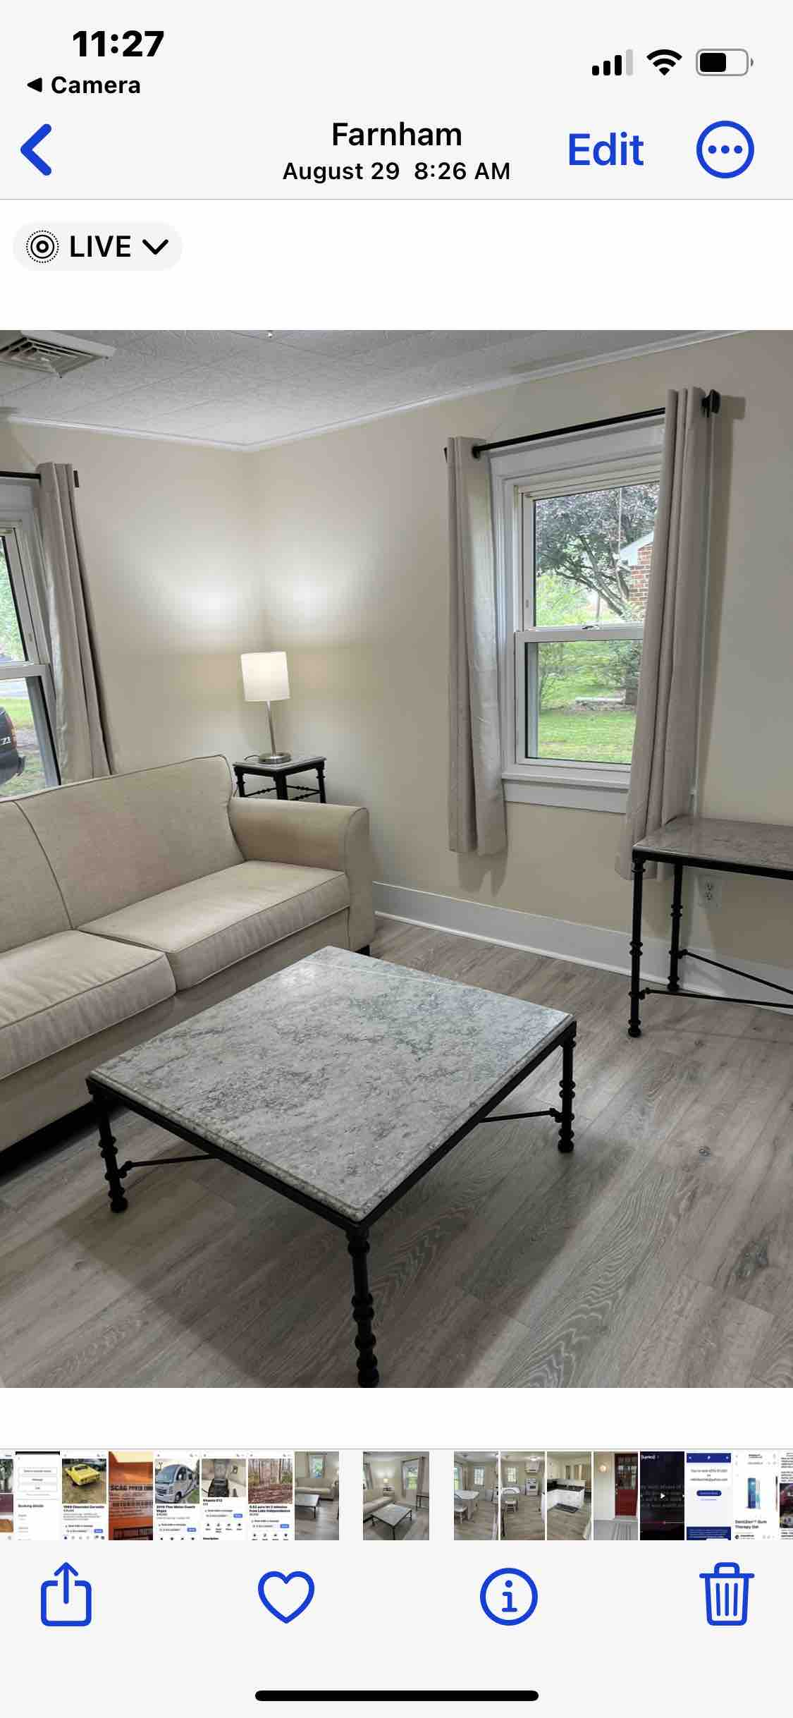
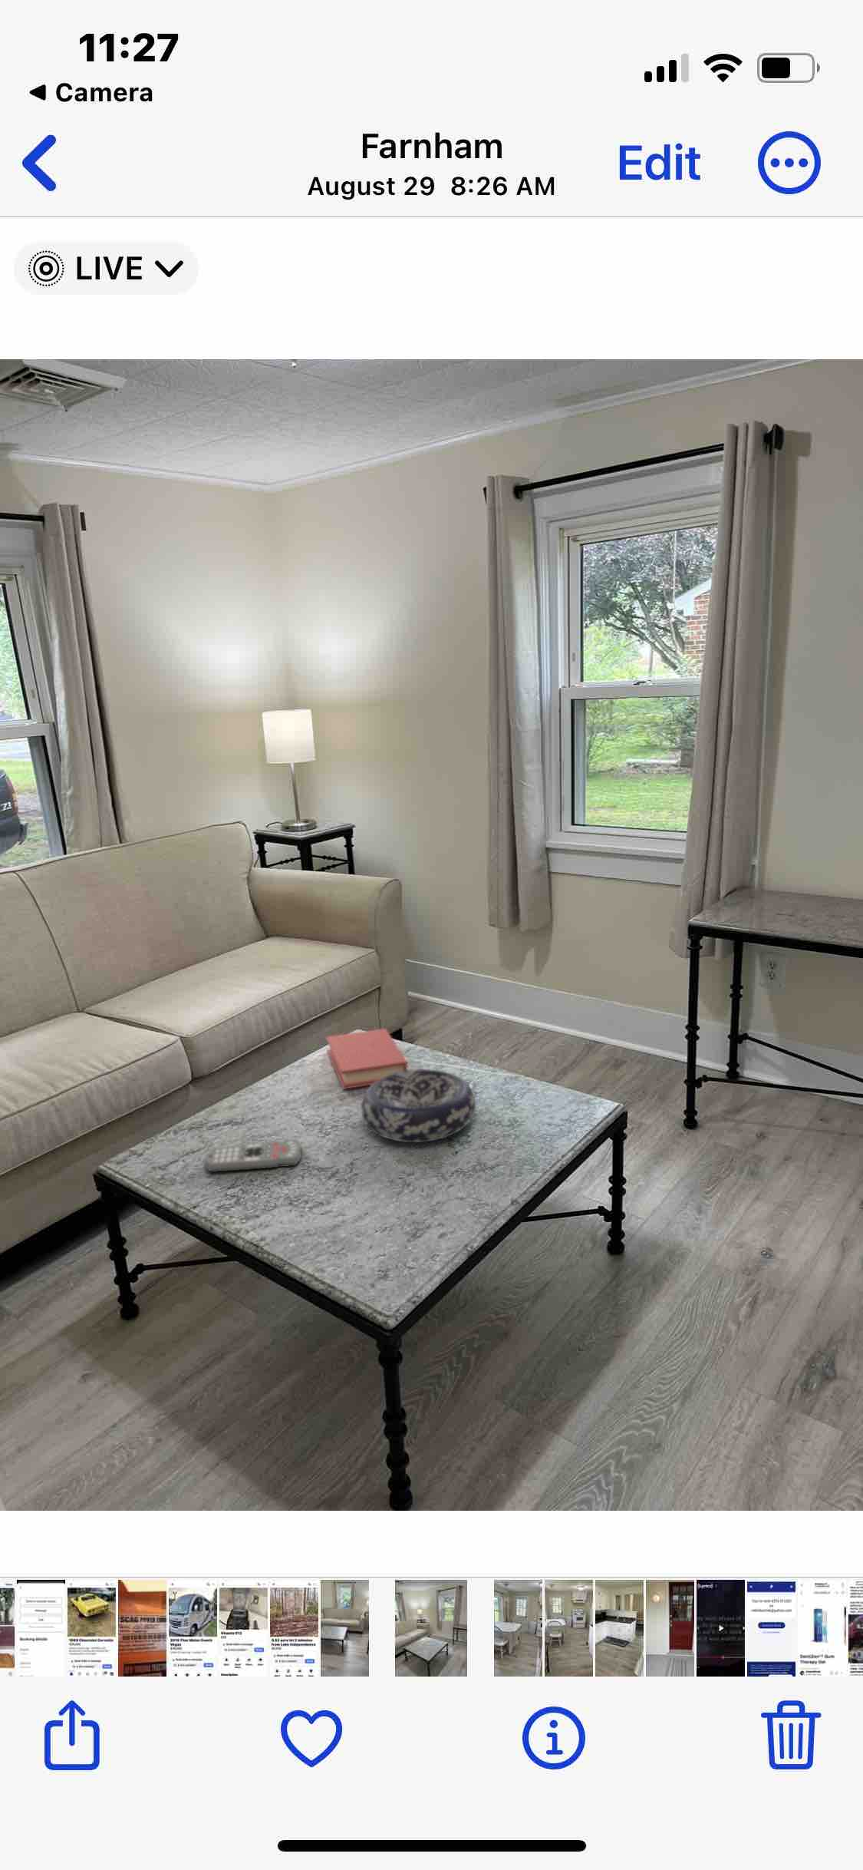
+ decorative bowl (418, 1104)
+ book (365, 1057)
+ remote control (253, 1156)
